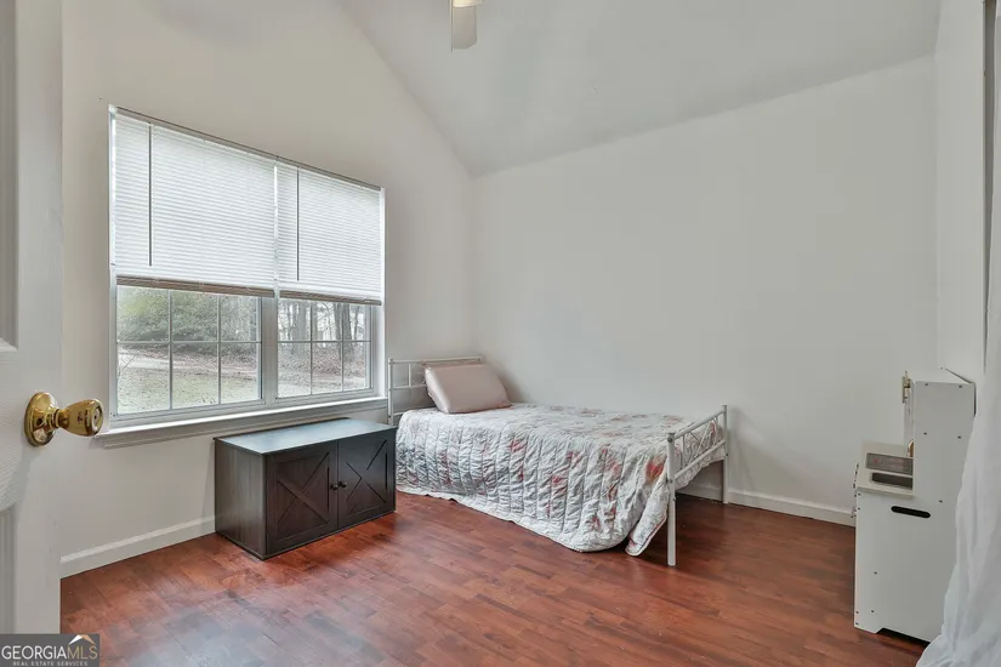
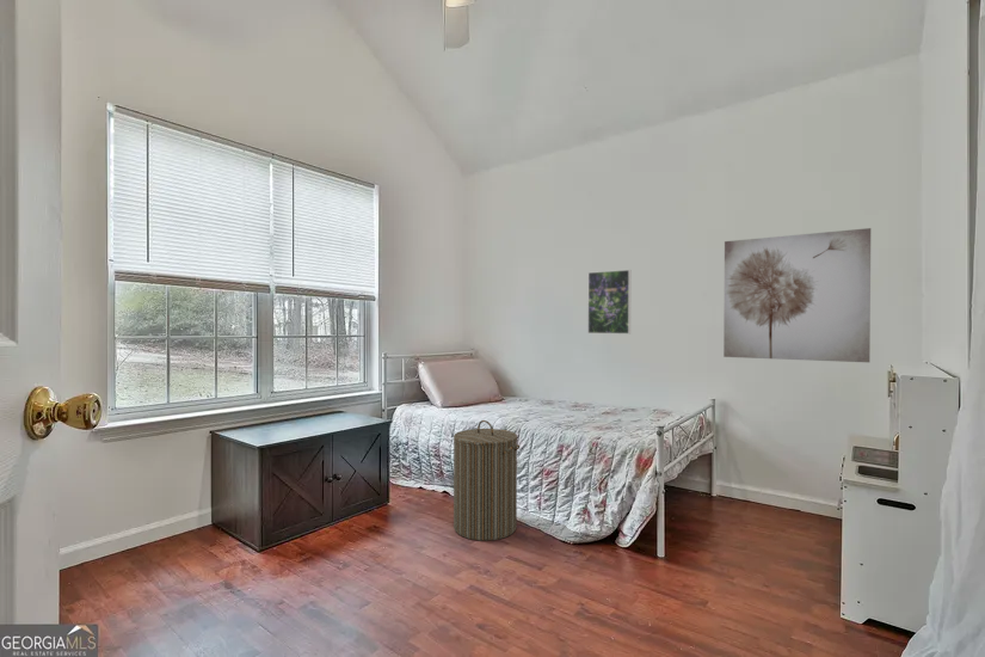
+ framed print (608, 302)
+ wall art (792, 297)
+ laundry hamper (485, 473)
